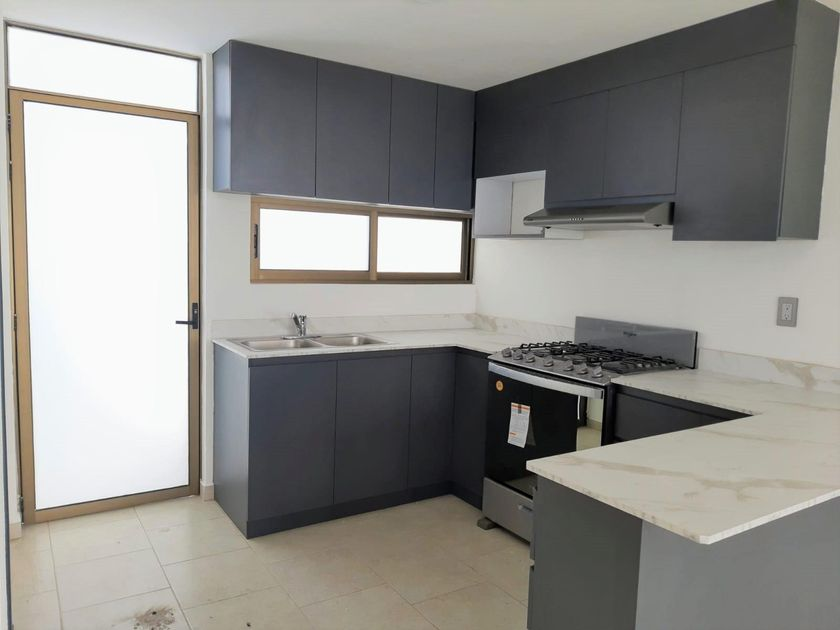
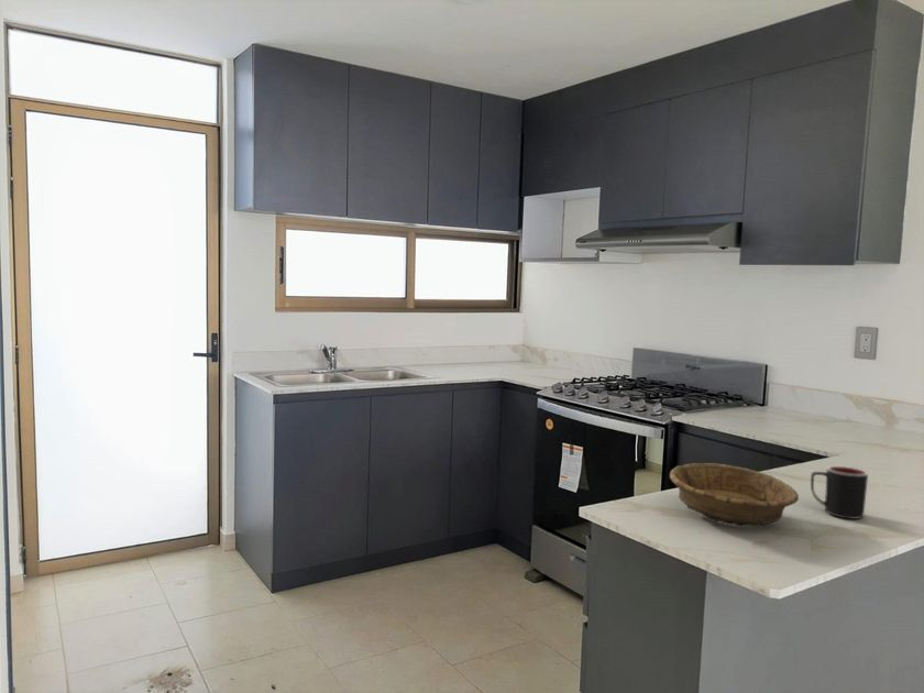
+ decorative bowl (730, 496)
+ mug (837, 491)
